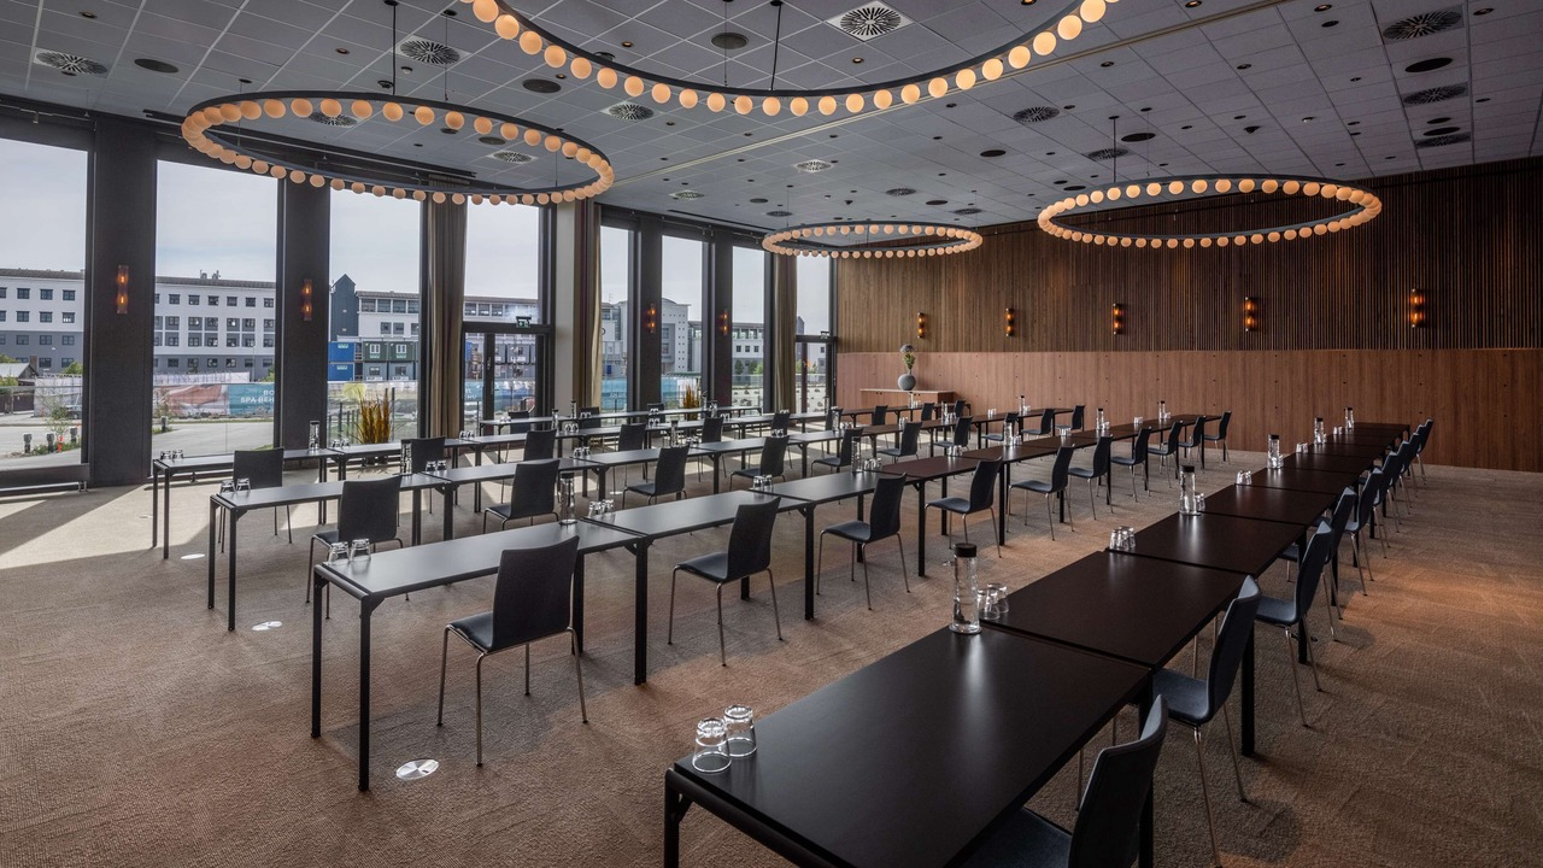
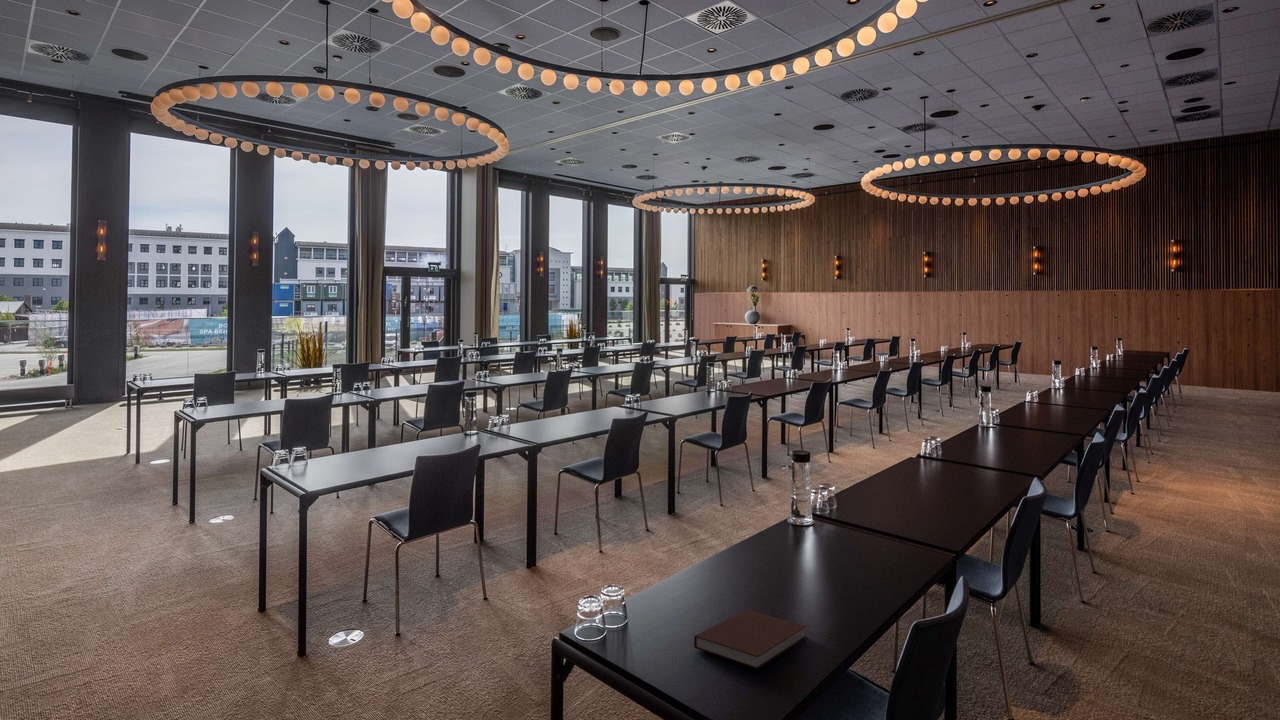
+ notebook (751, 636)
